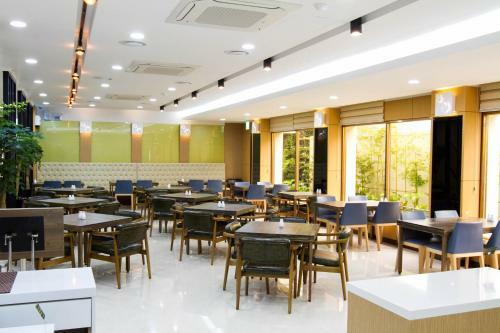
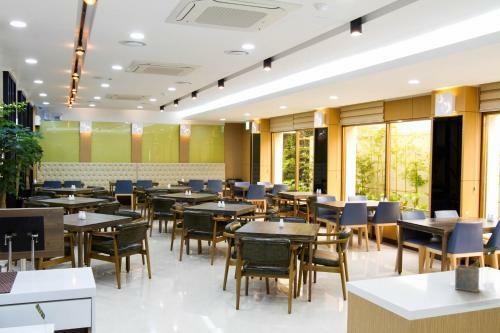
+ napkin holder (467, 274)
